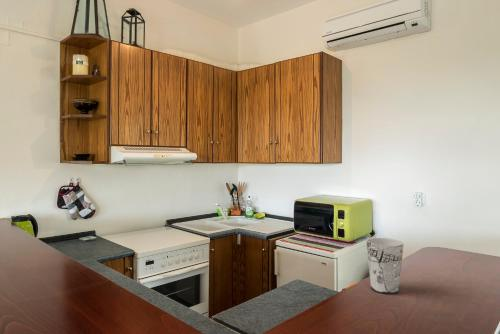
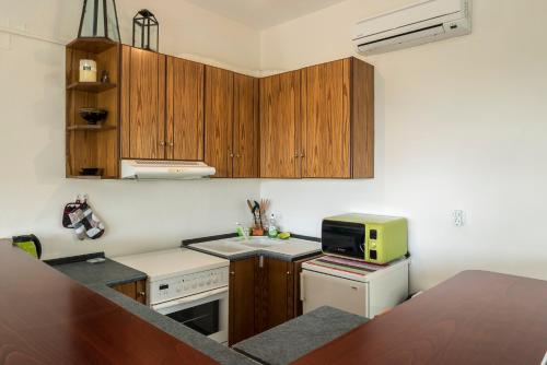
- cup (384, 265)
